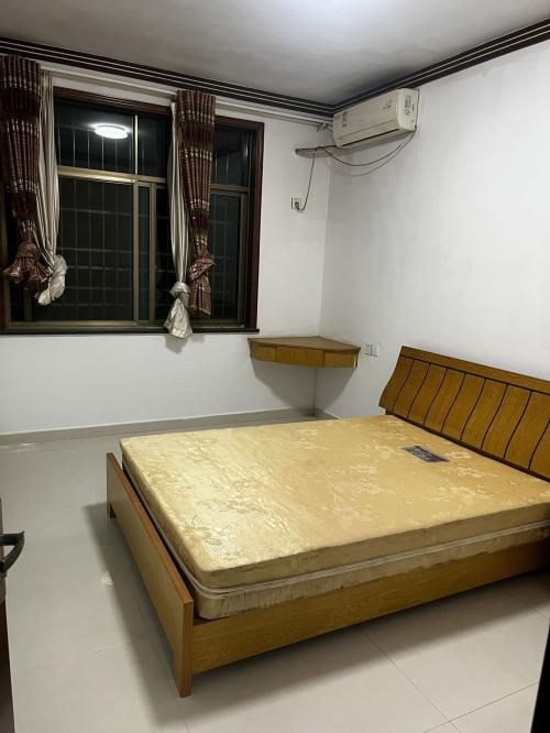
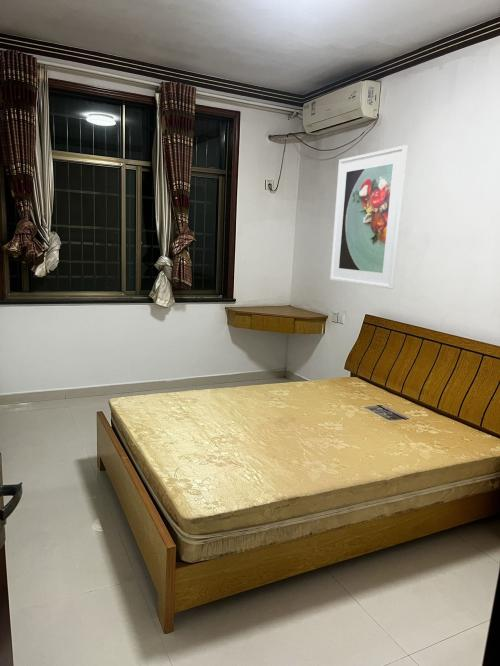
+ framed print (364, 220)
